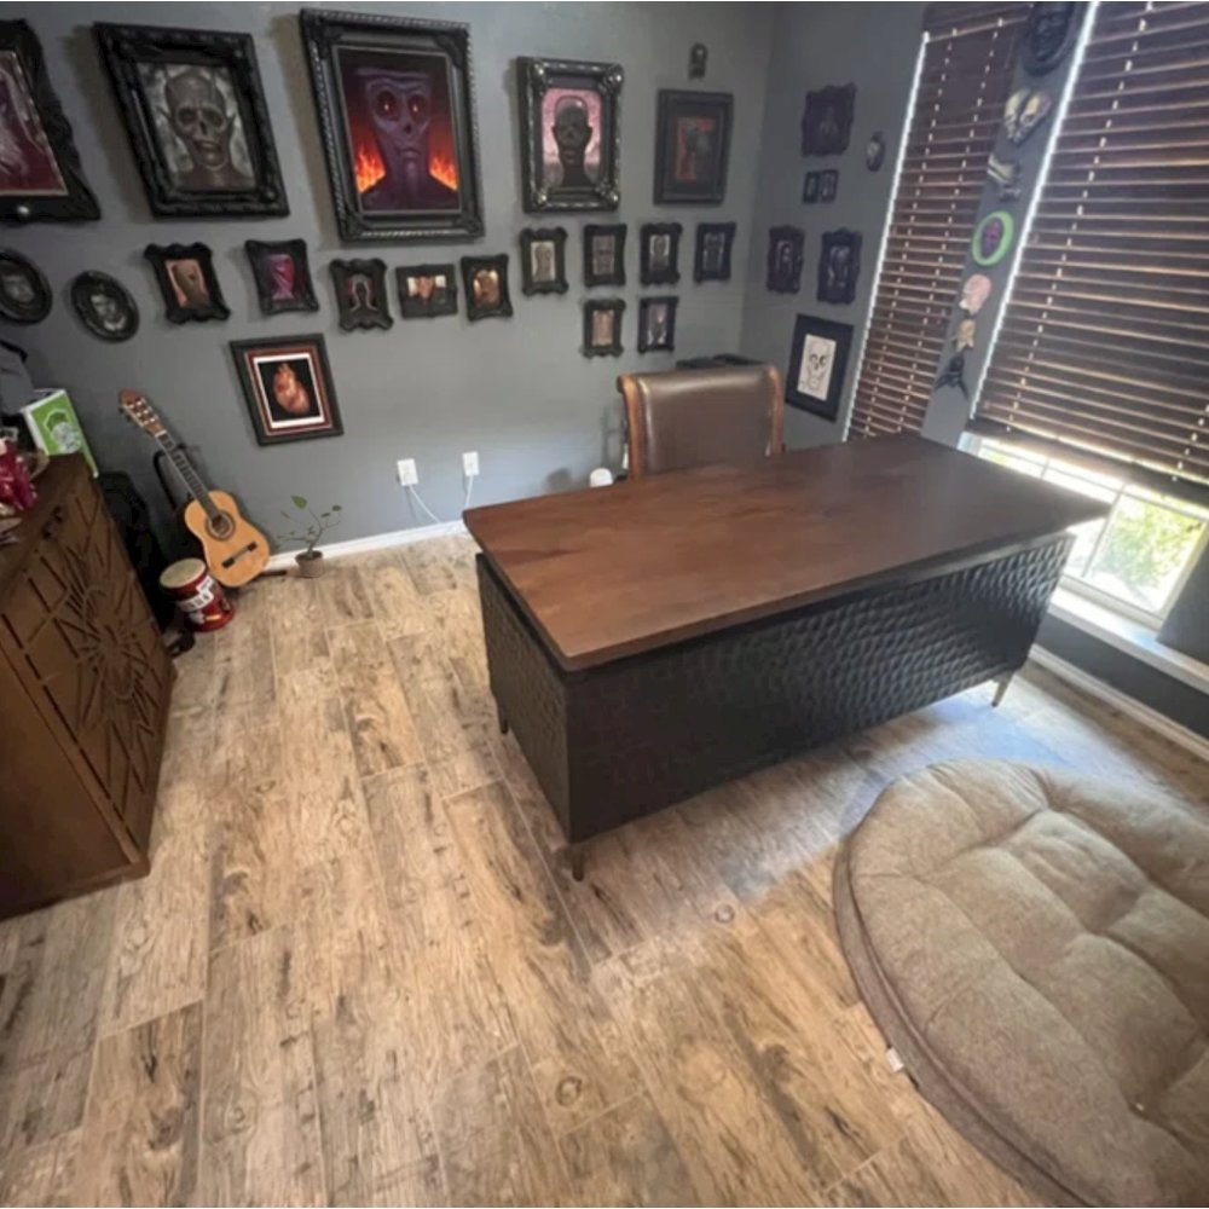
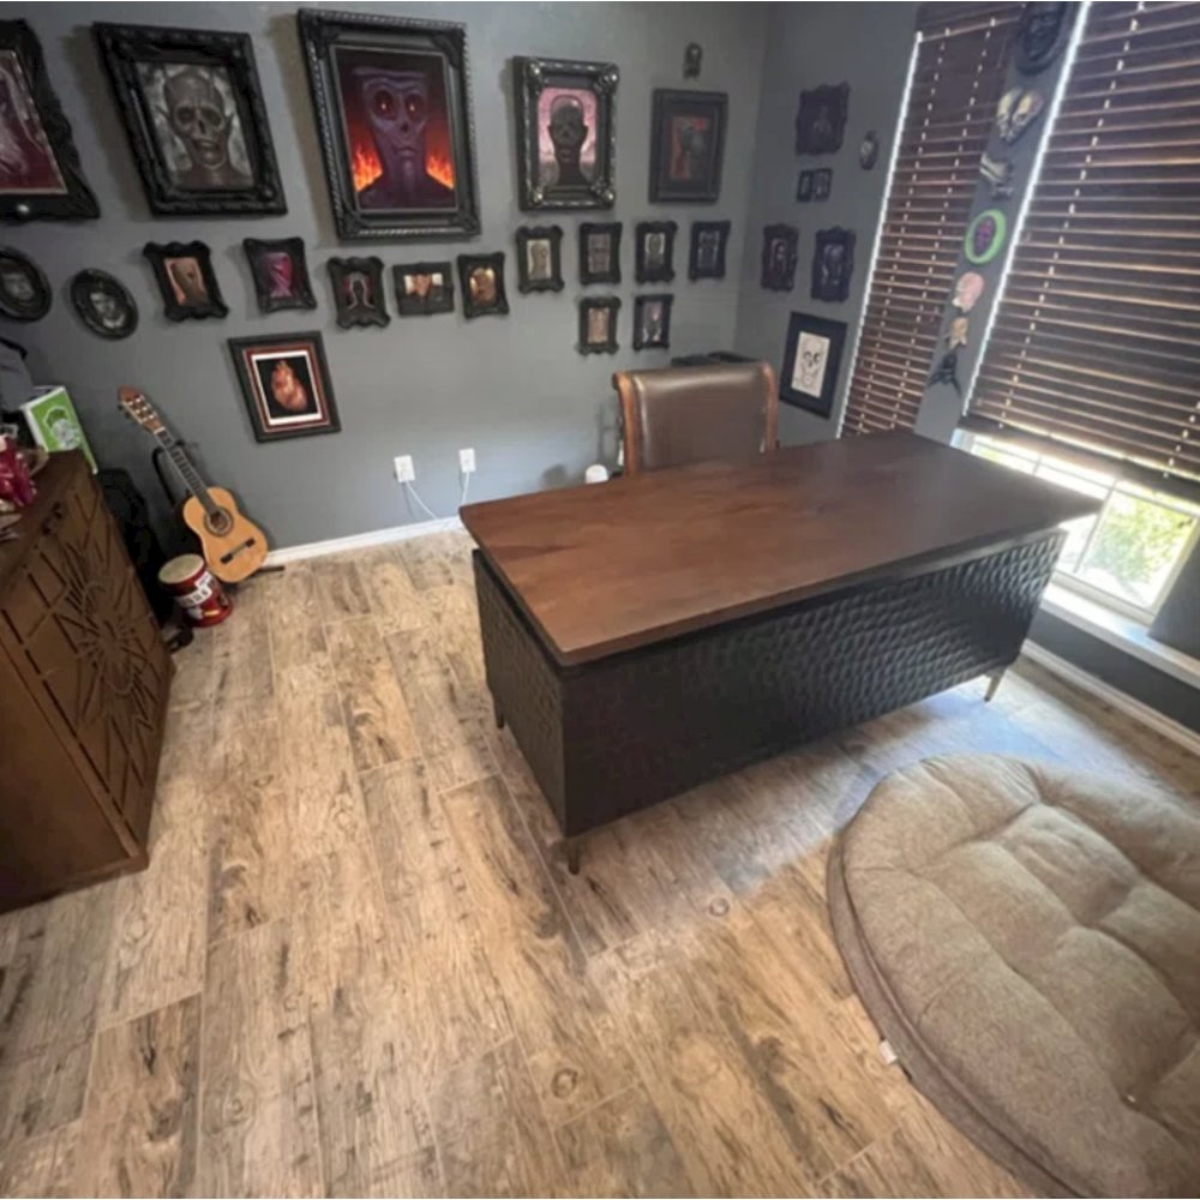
- potted plant (308, 538)
